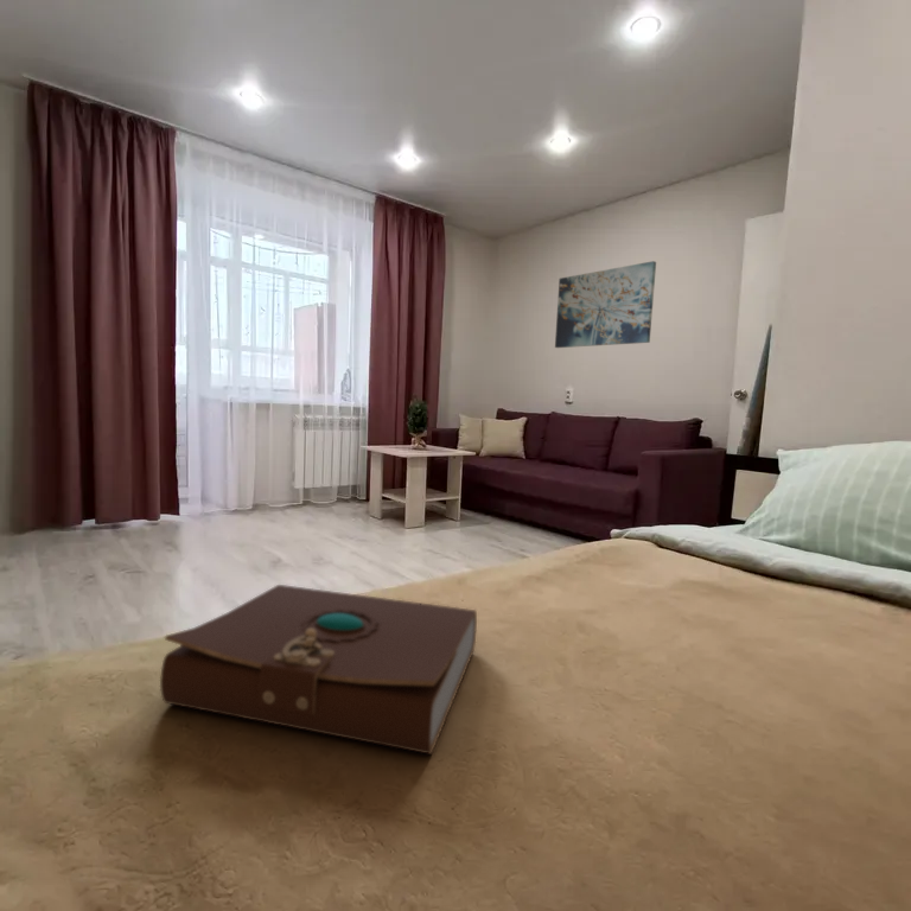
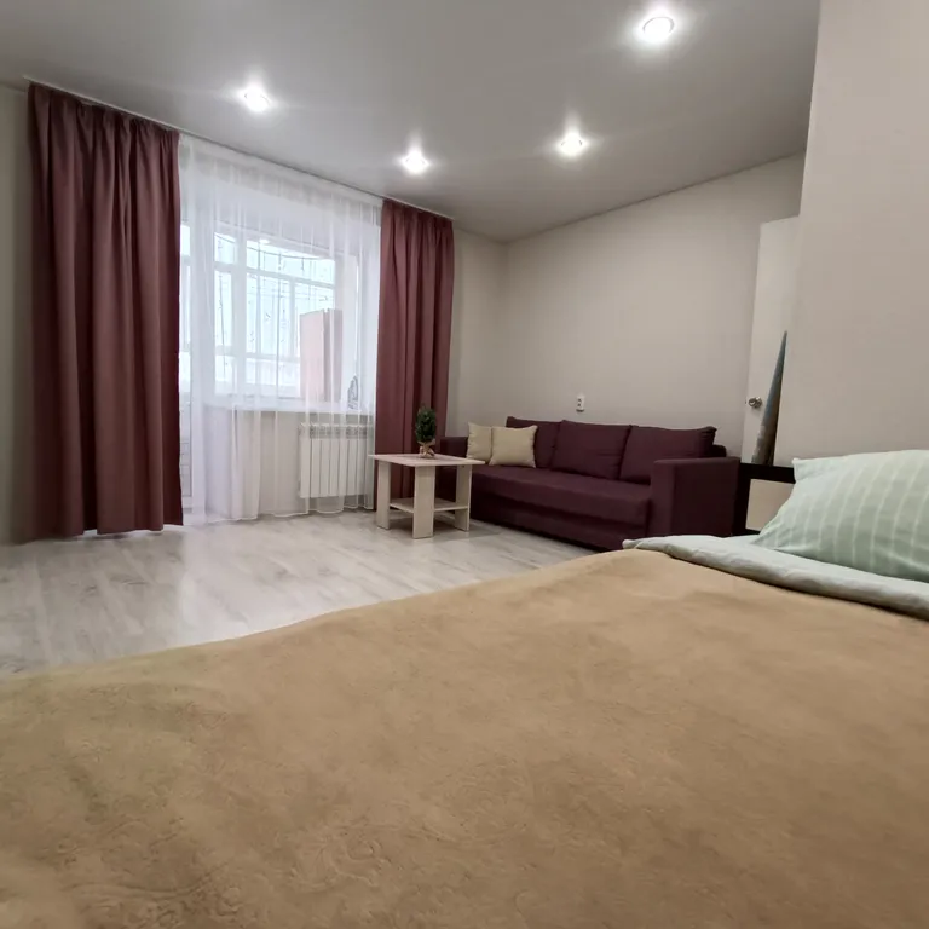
- book (339, 643)
- wall art (601, 307)
